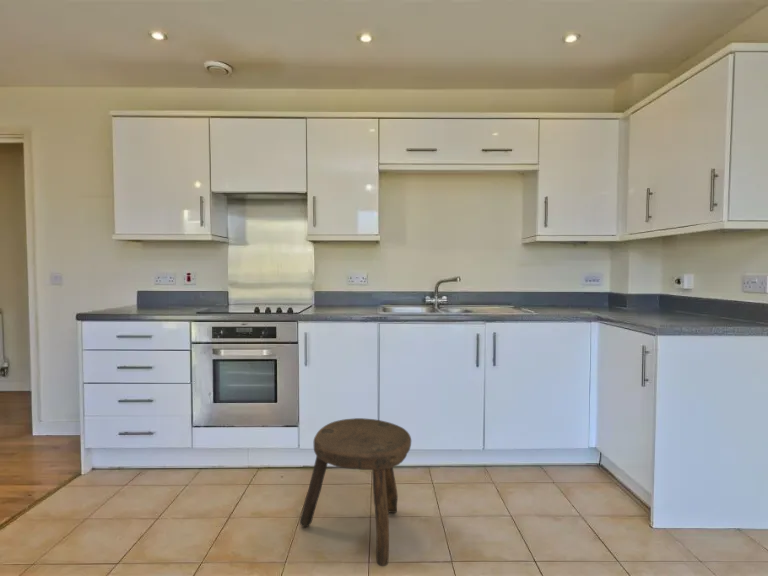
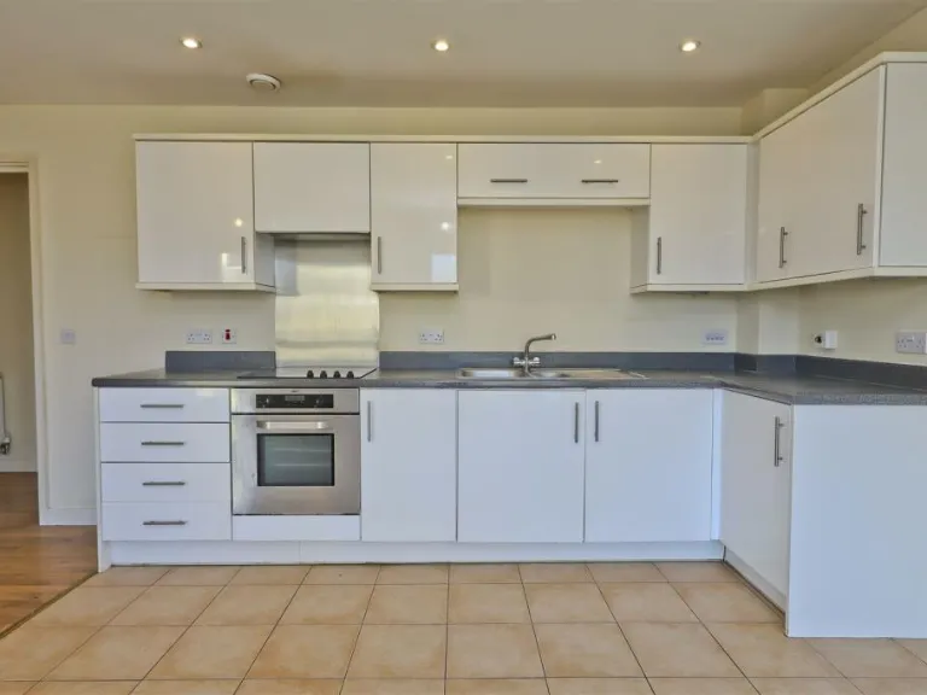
- stool (354, 468)
